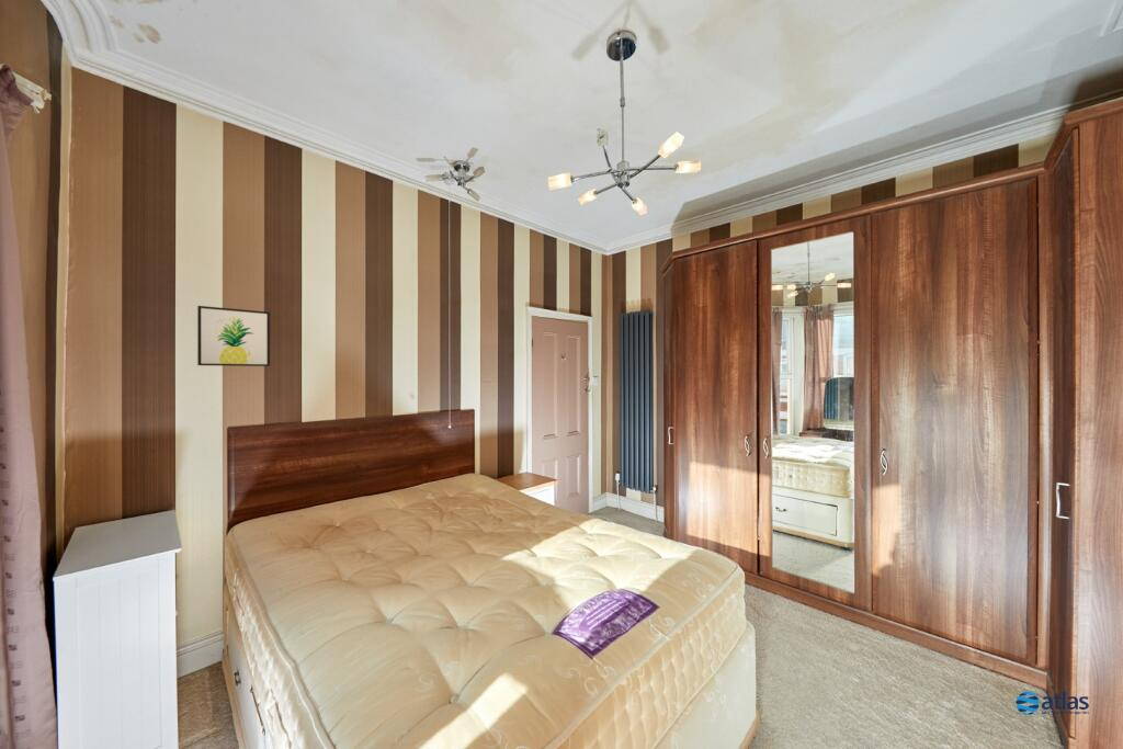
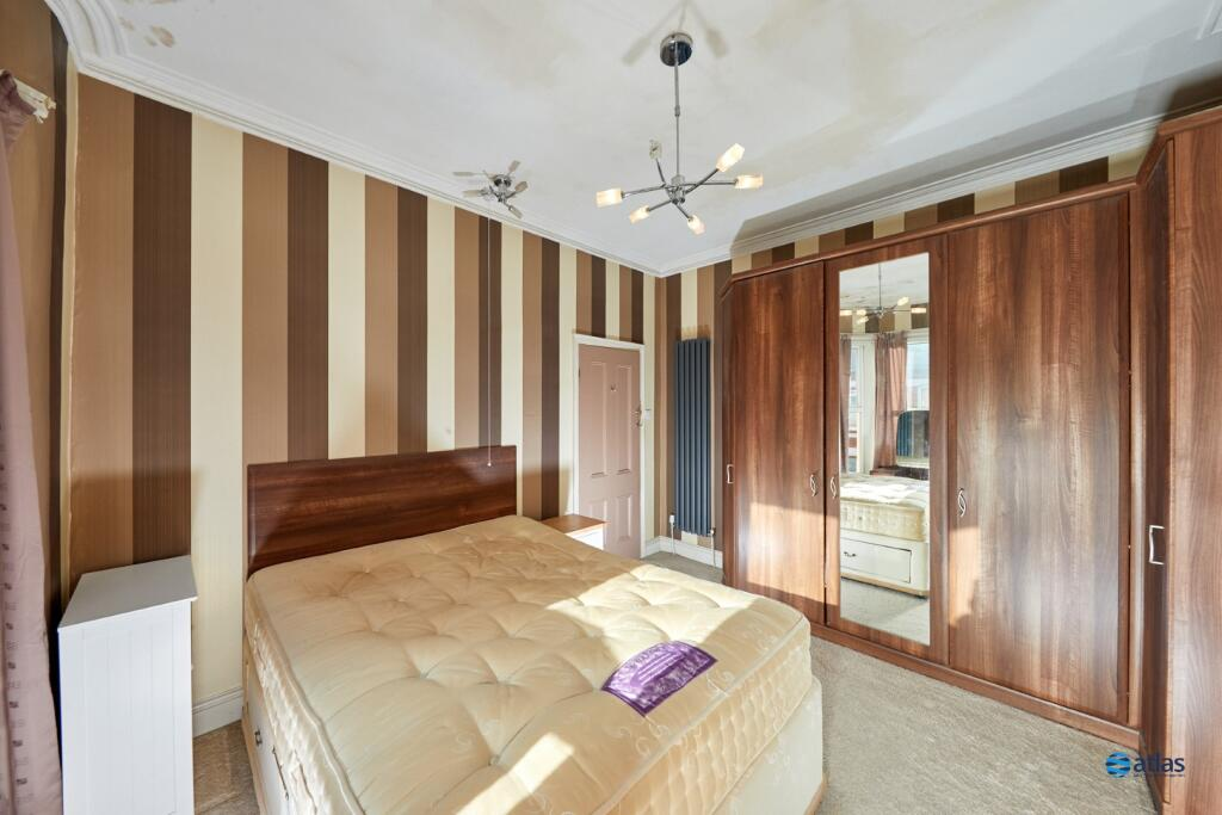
- wall art (235, 337)
